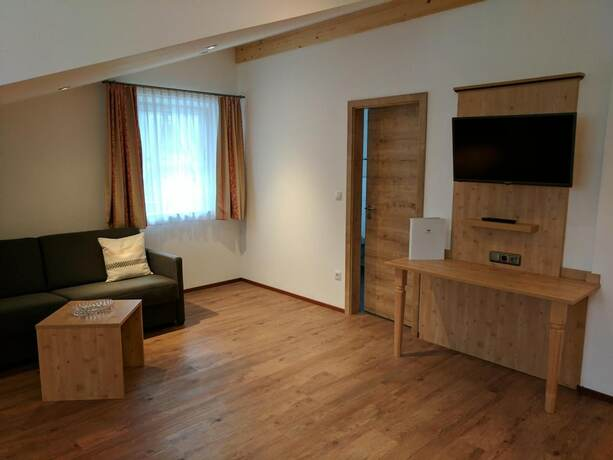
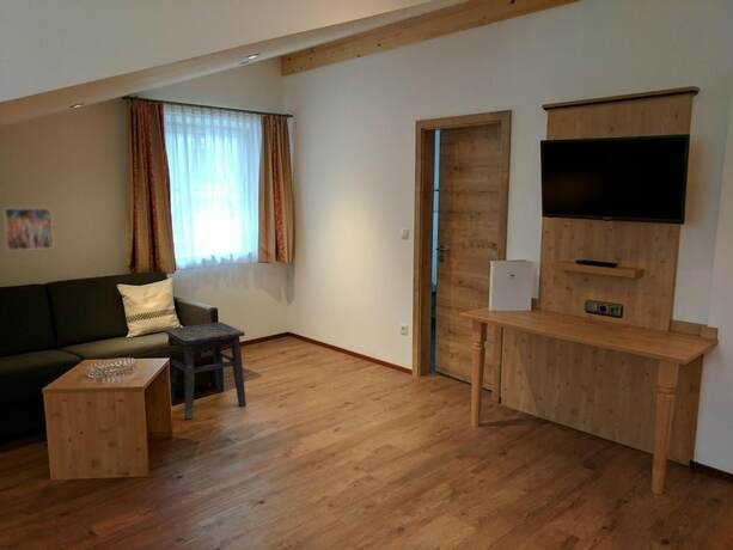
+ side table (204, 367)
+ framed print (29, 228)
